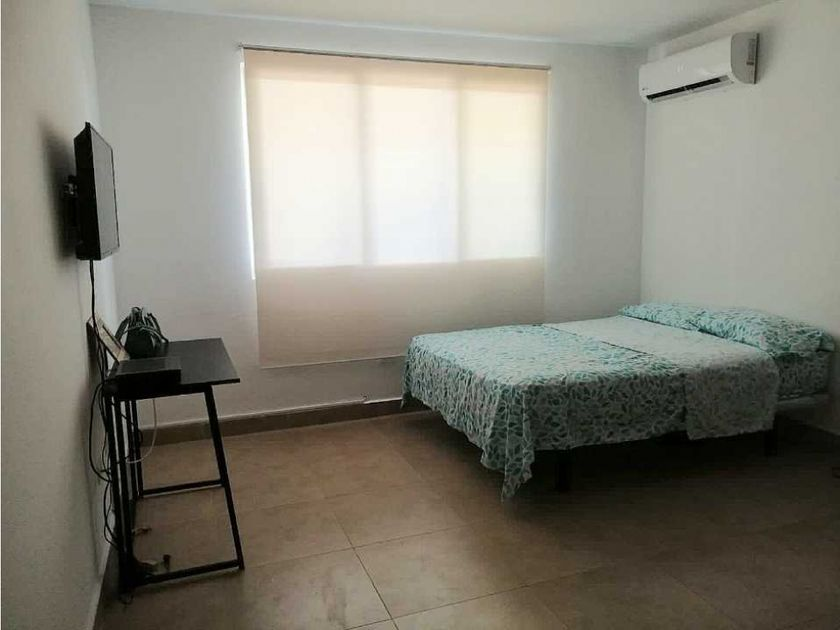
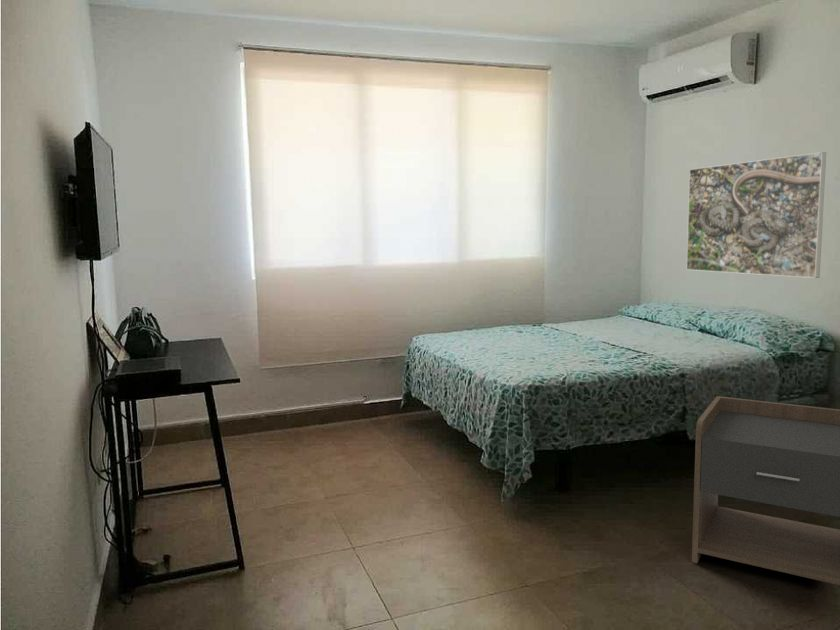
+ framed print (747, 218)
+ nightstand (781, 488)
